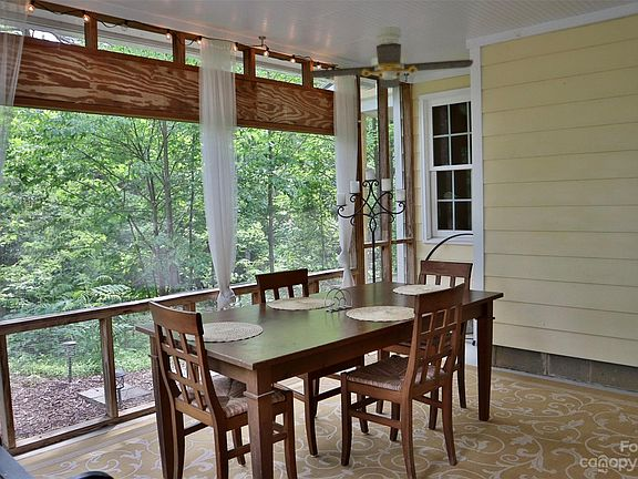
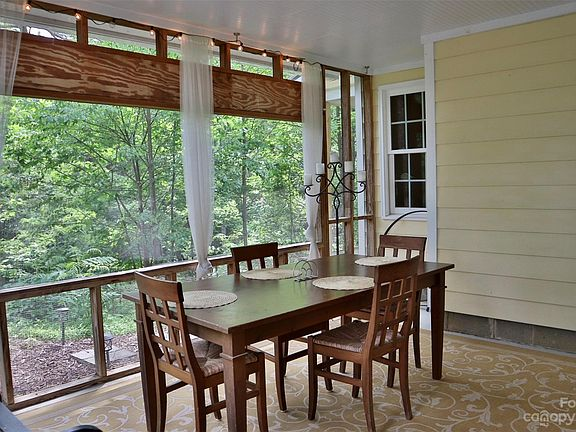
- ceiling fan (389, 54)
